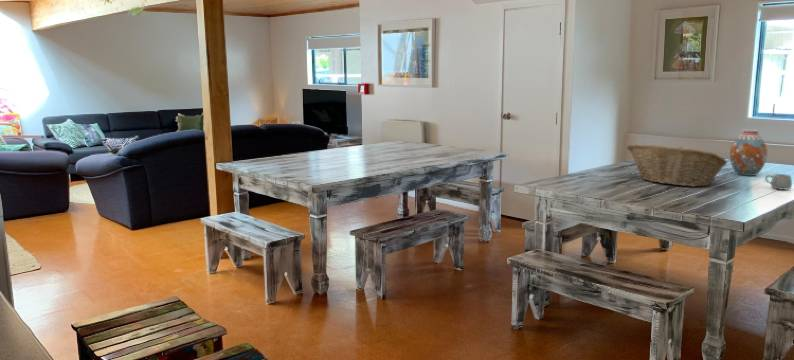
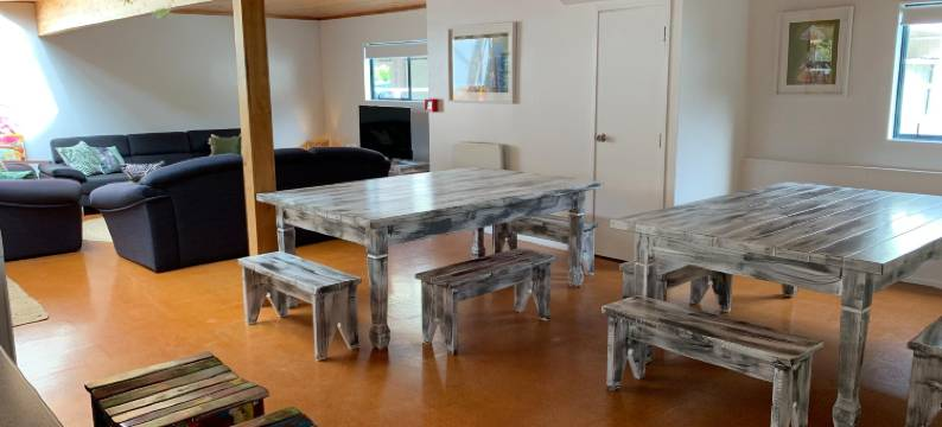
- mug (778, 181)
- vase (748, 152)
- fruit basket (674, 162)
